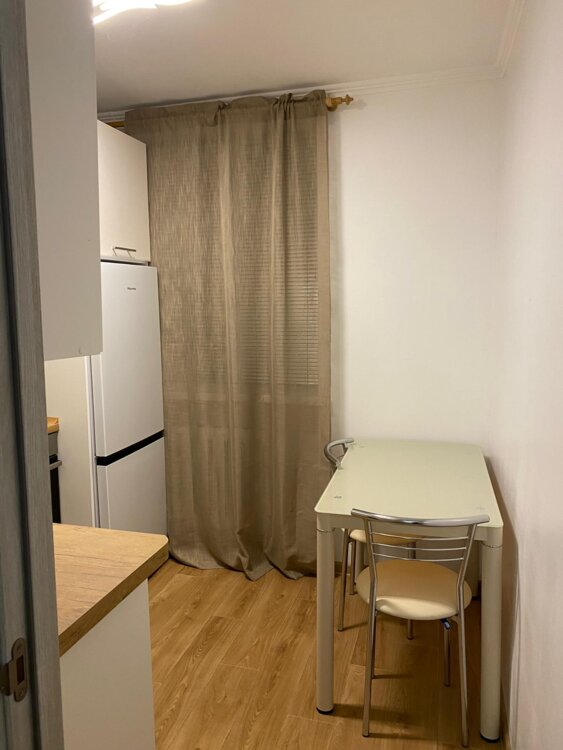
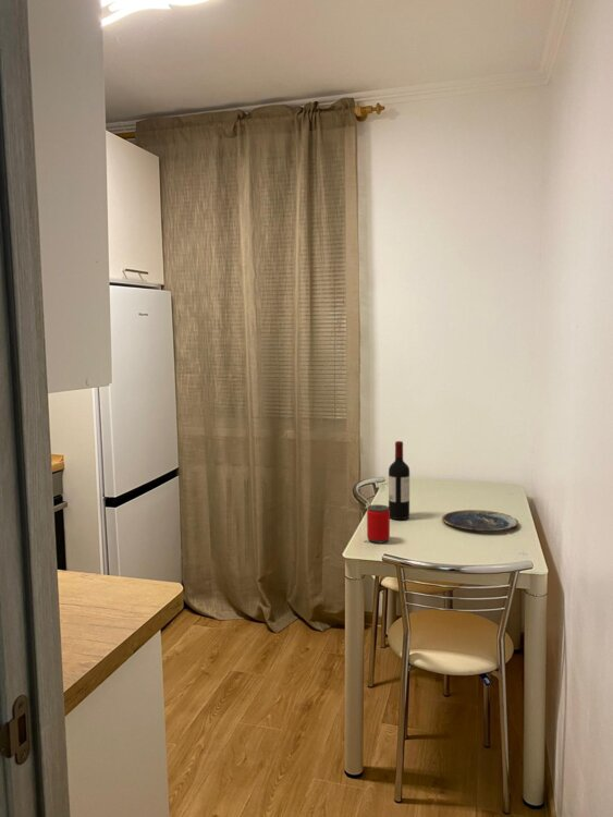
+ beverage can (378, 523)
+ plate (479, 521)
+ wine bottle (399, 479)
